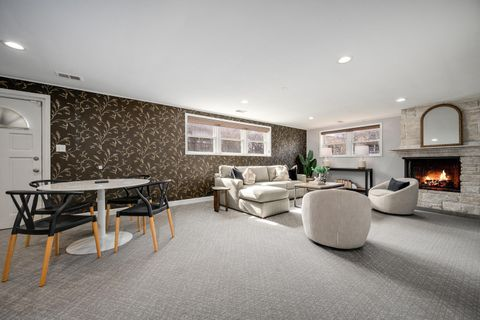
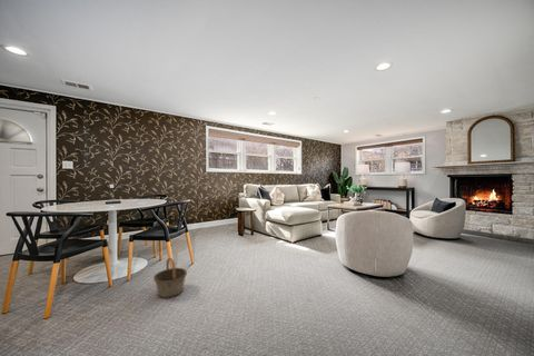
+ basket (170, 275)
